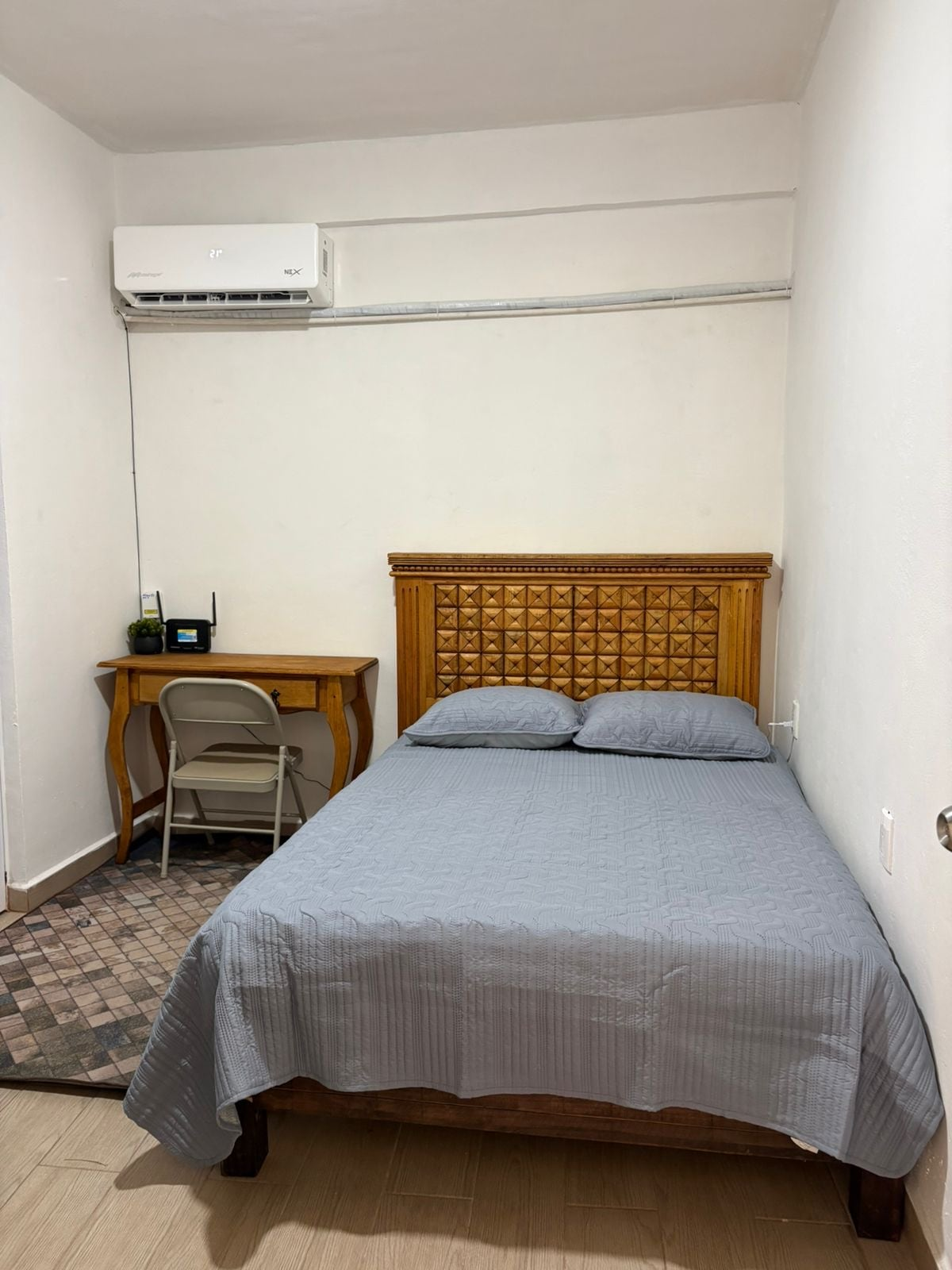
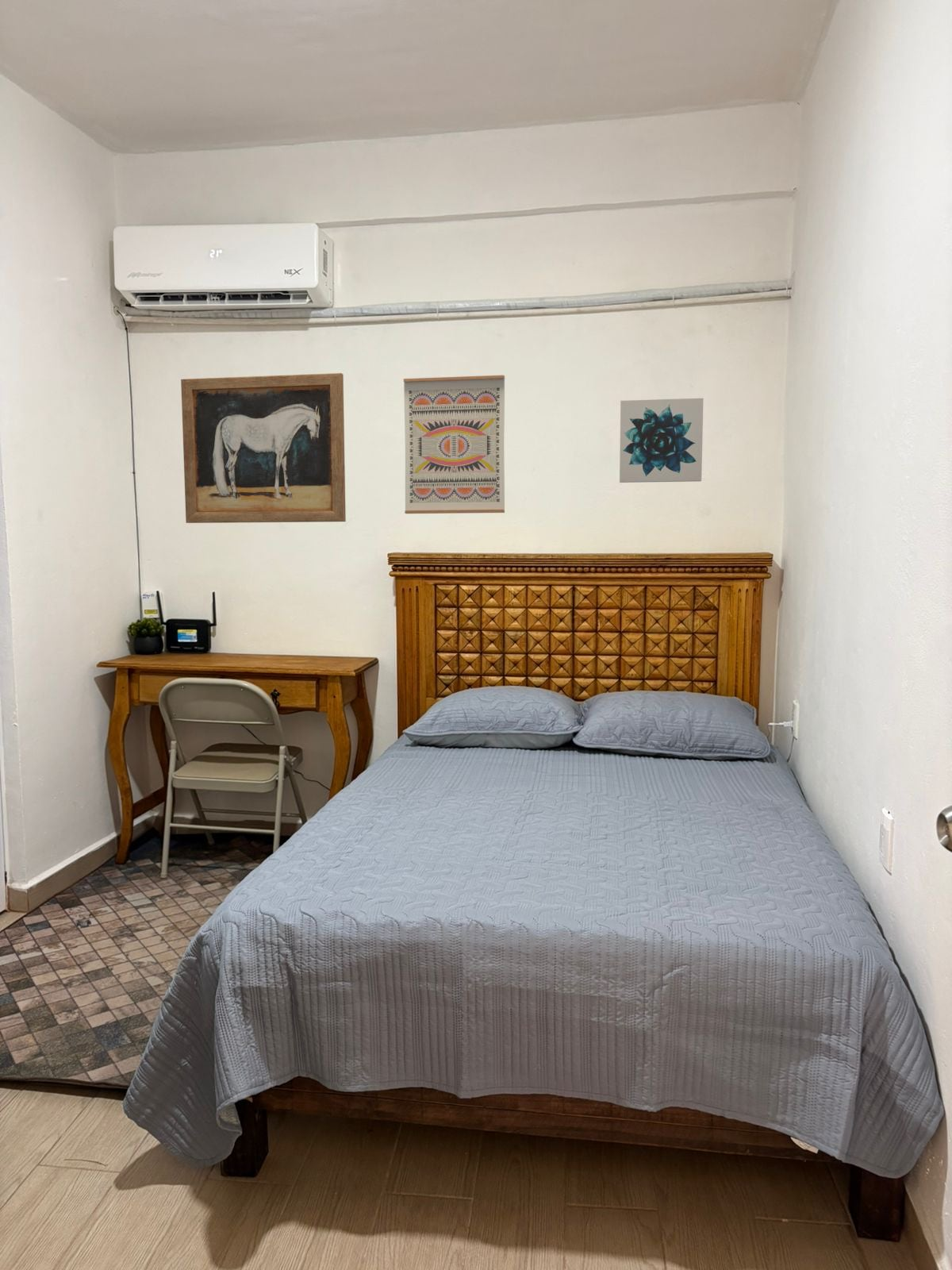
+ wall art (263, 450)
+ wall art (454, 445)
+ wall art (660, 441)
